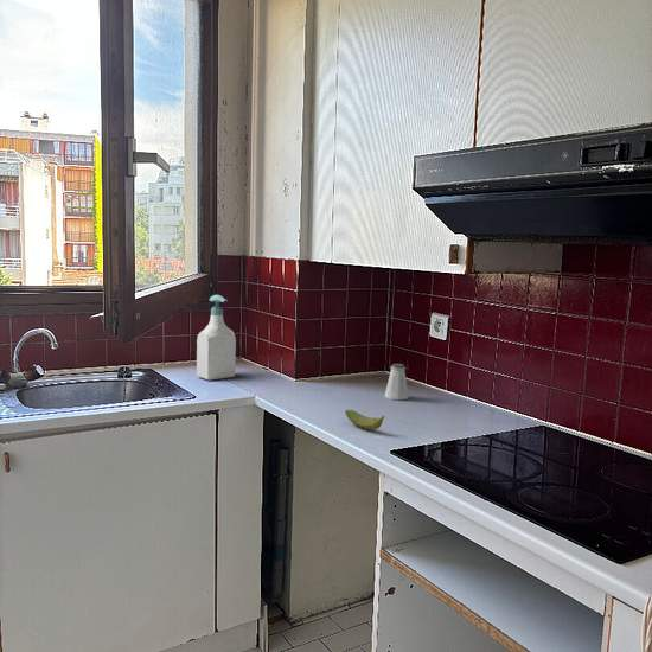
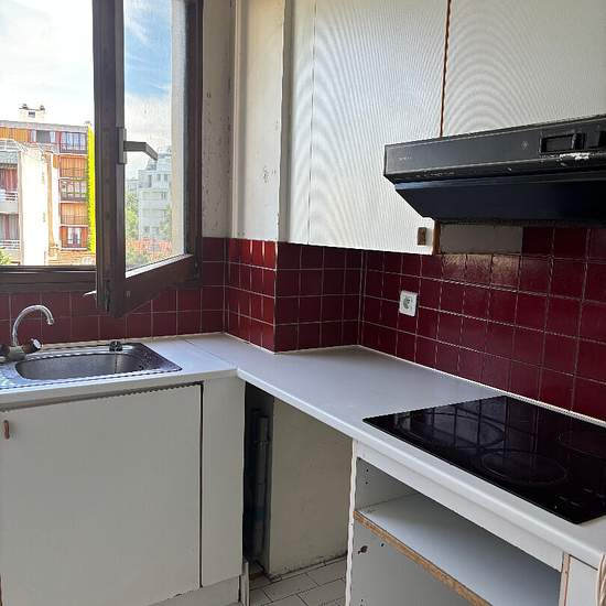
- banana (360, 418)
- soap bottle (218, 335)
- saltshaker (397, 381)
